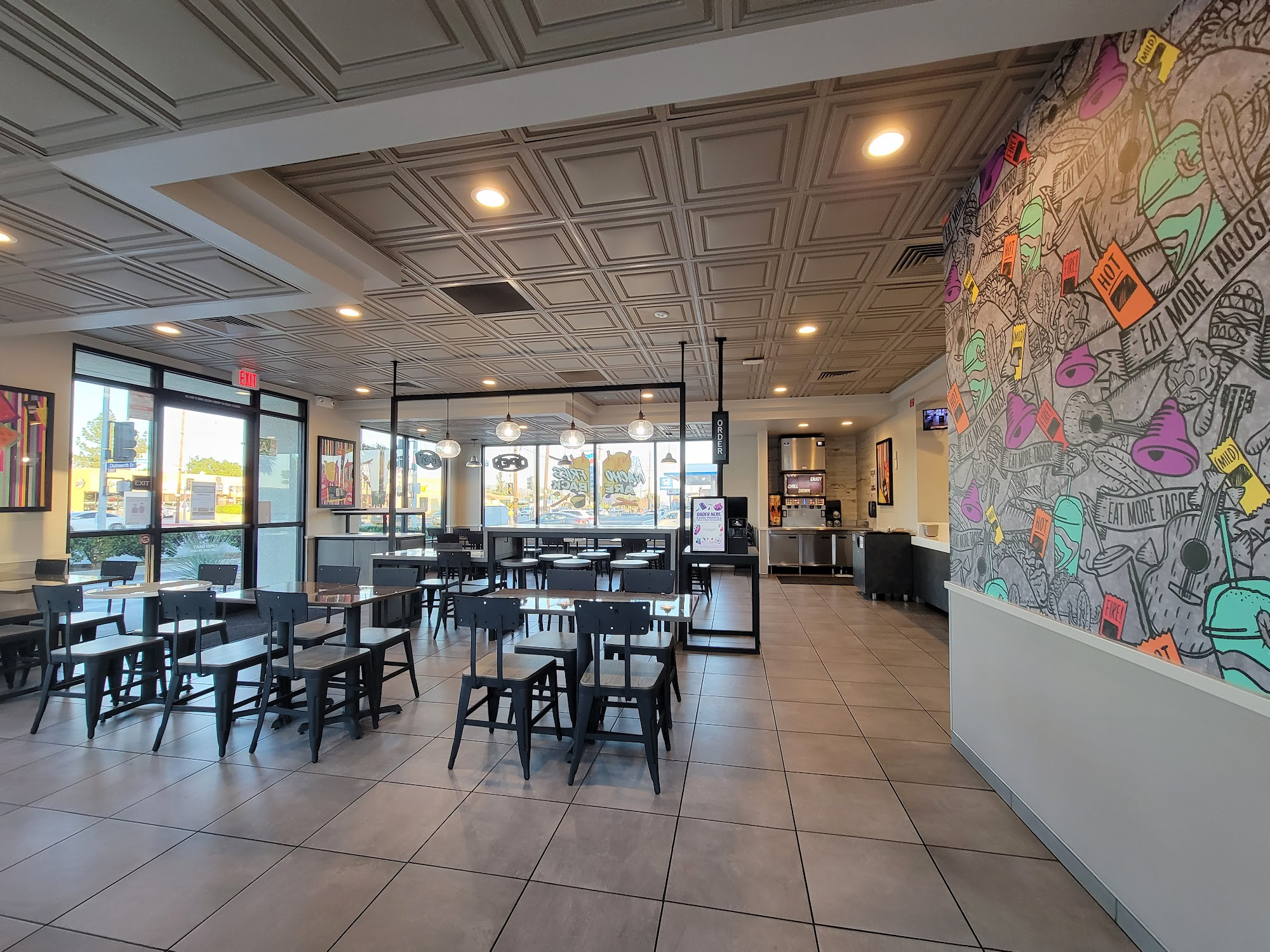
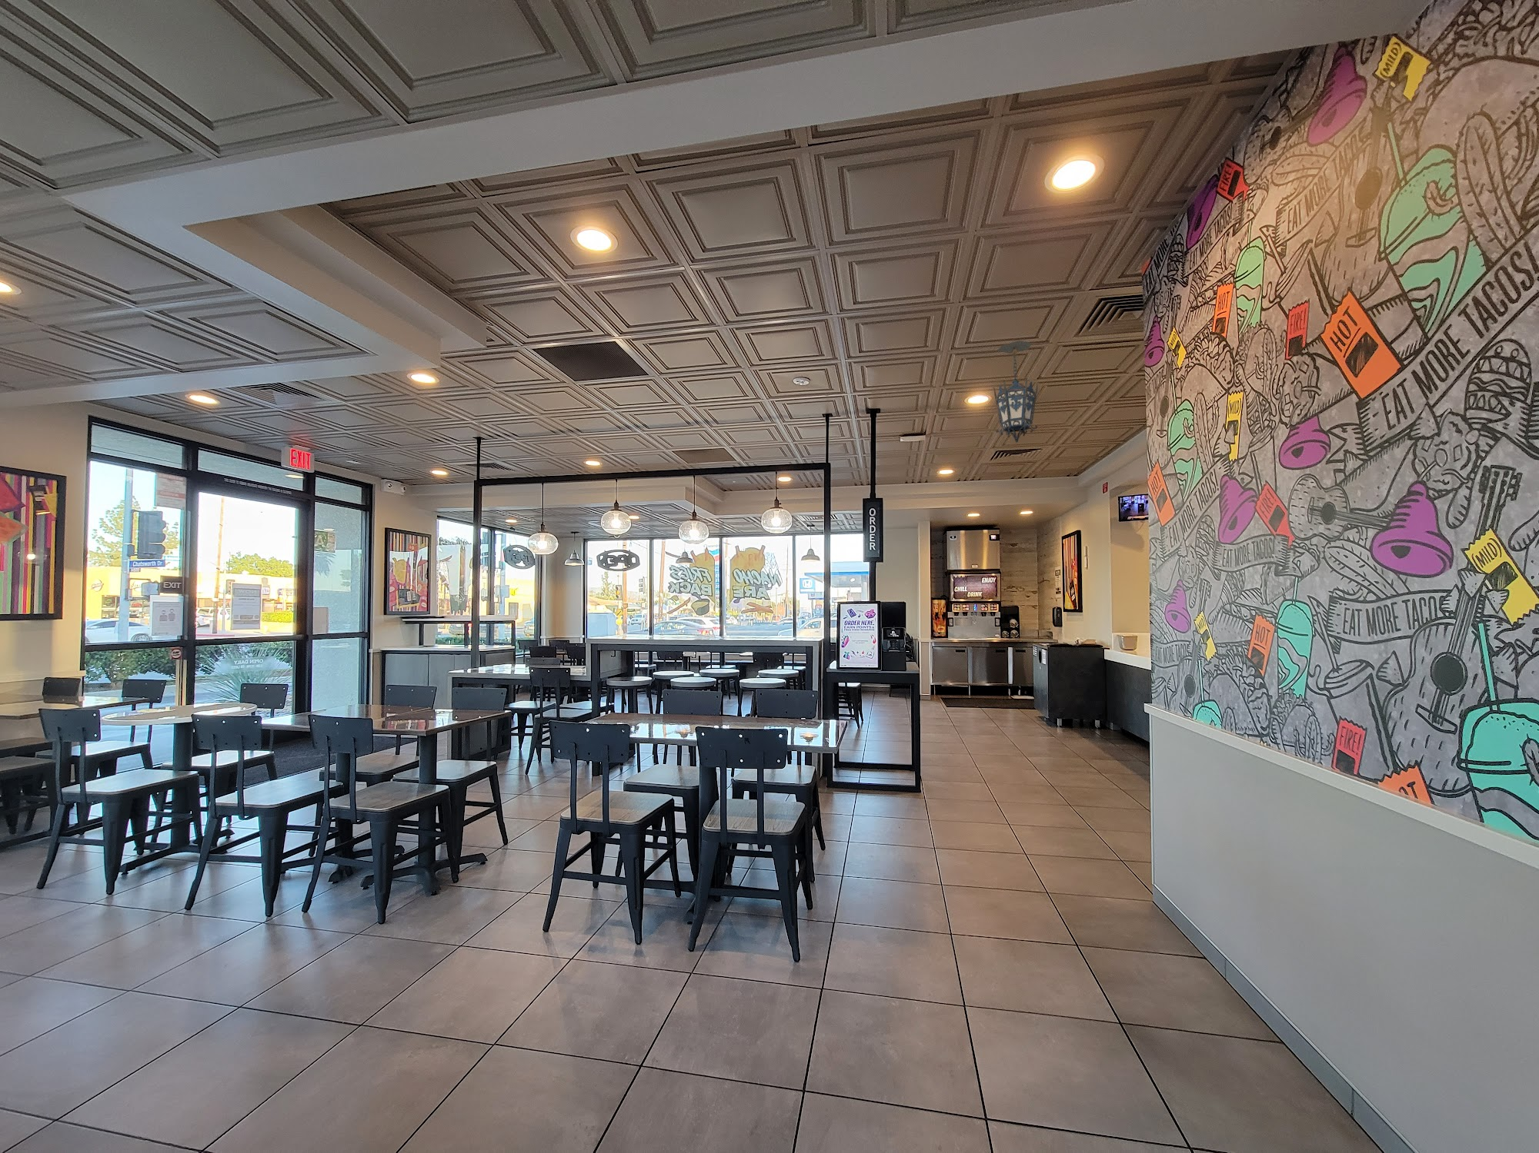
+ hanging lantern (1015, 395)
